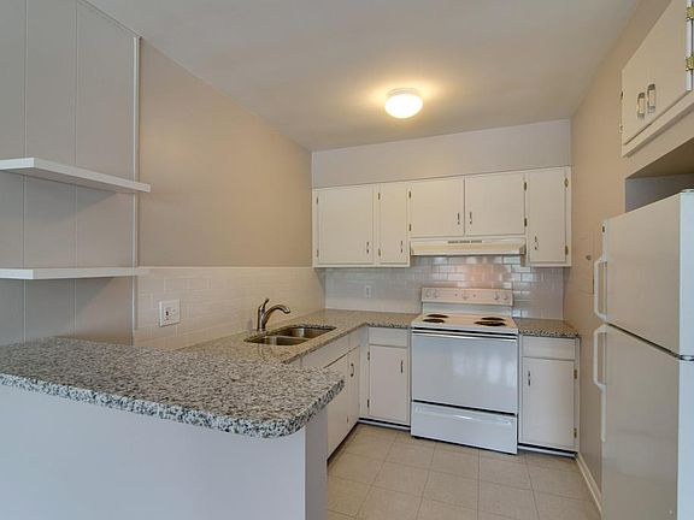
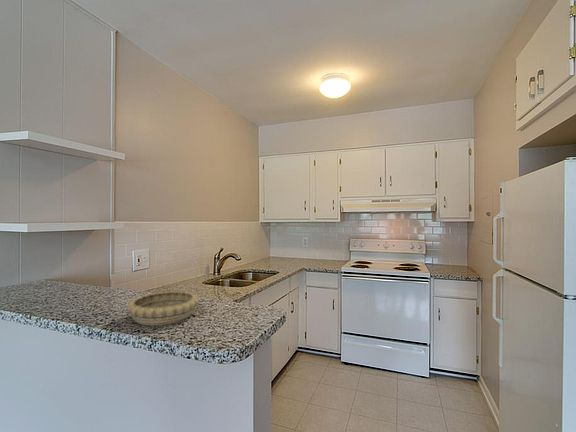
+ decorative bowl (164, 307)
